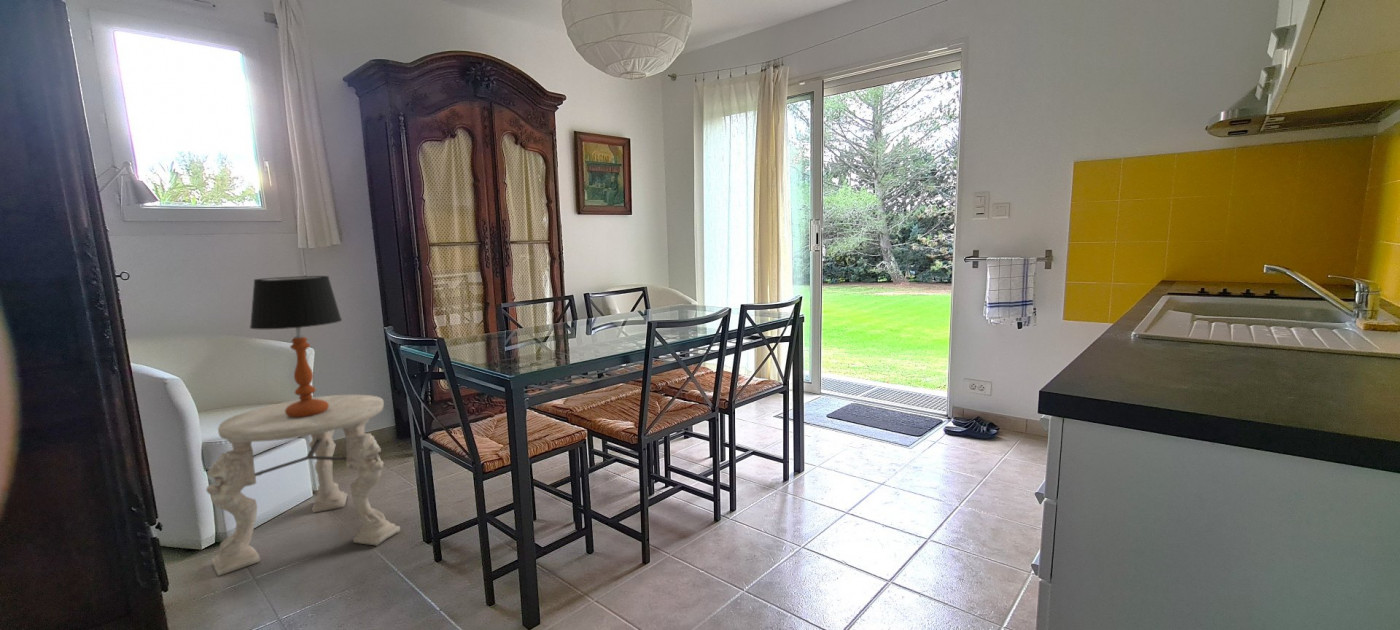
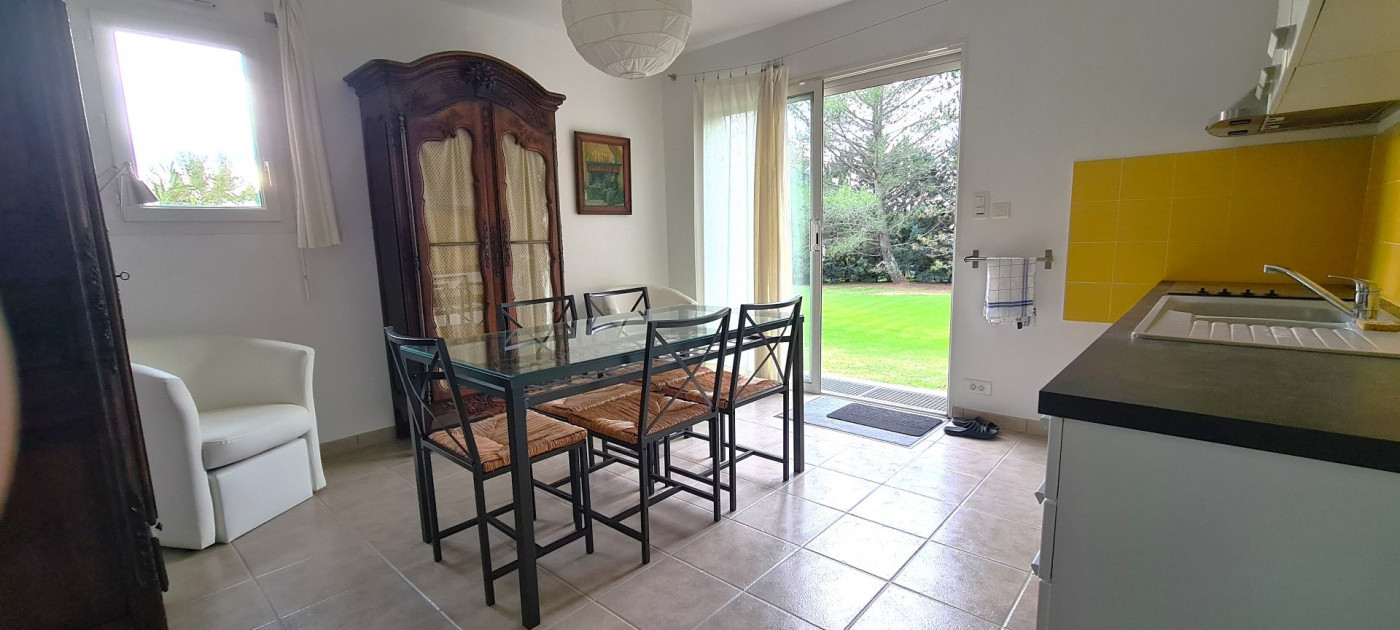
- table lamp (300, 346)
- side table (316, 472)
